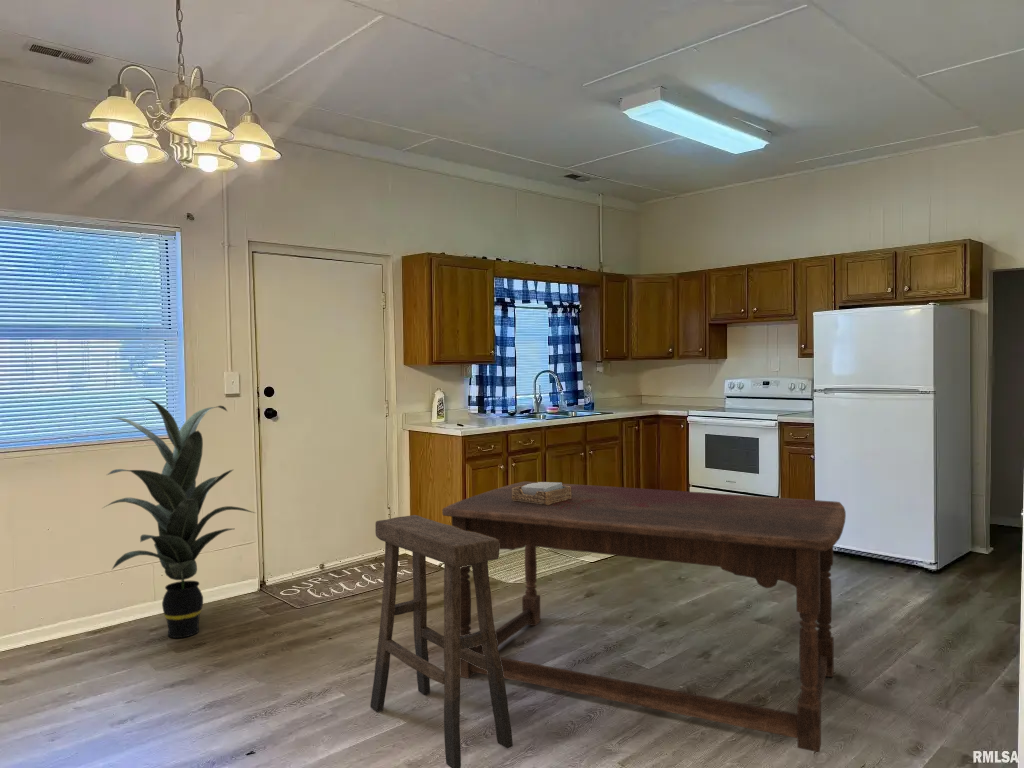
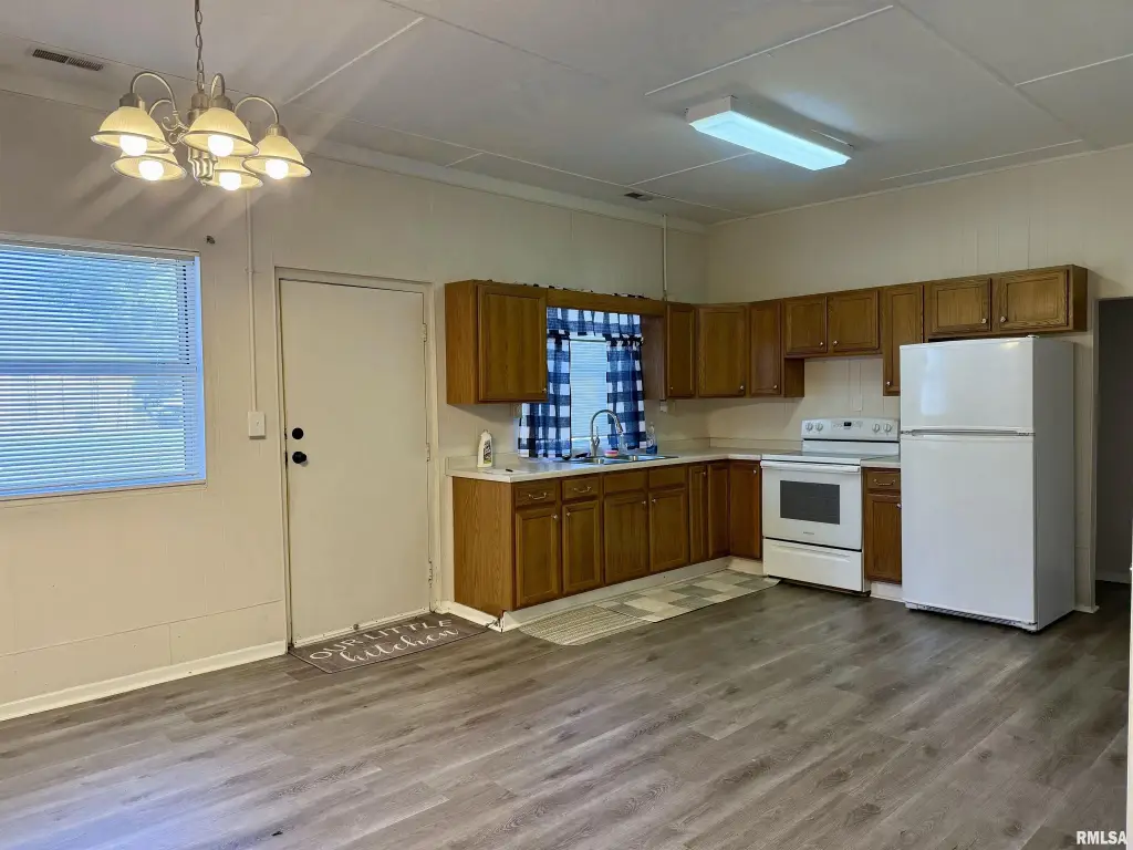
- stool (433, 630)
- indoor plant (169, 515)
- napkin holder (541, 491)
- dining table (644, 558)
